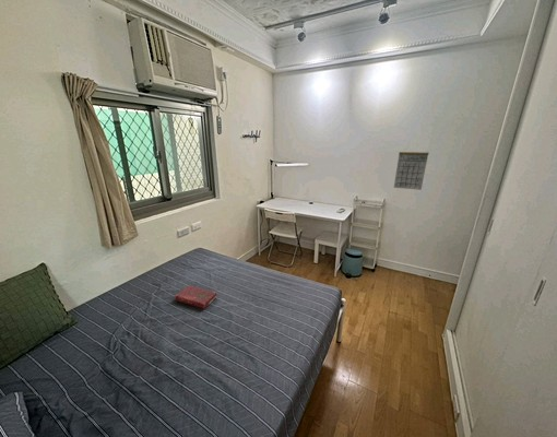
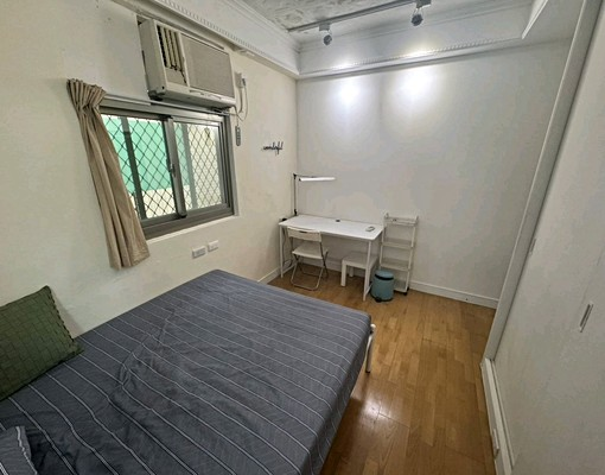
- book (195, 296)
- calendar (411, 166)
